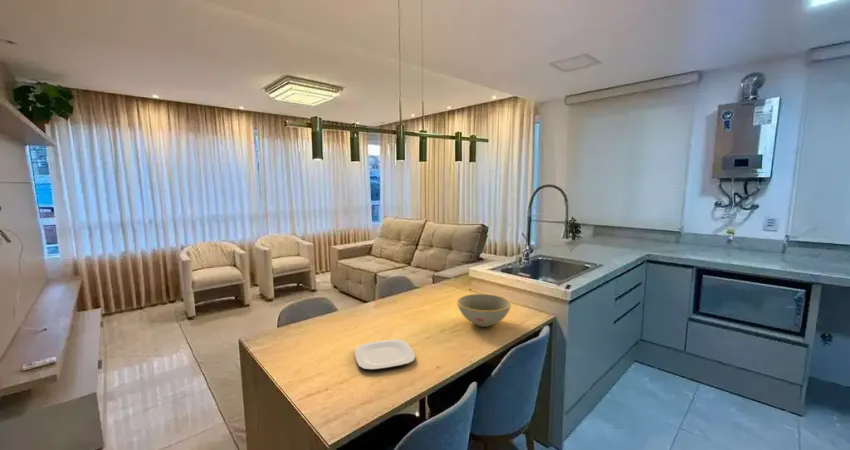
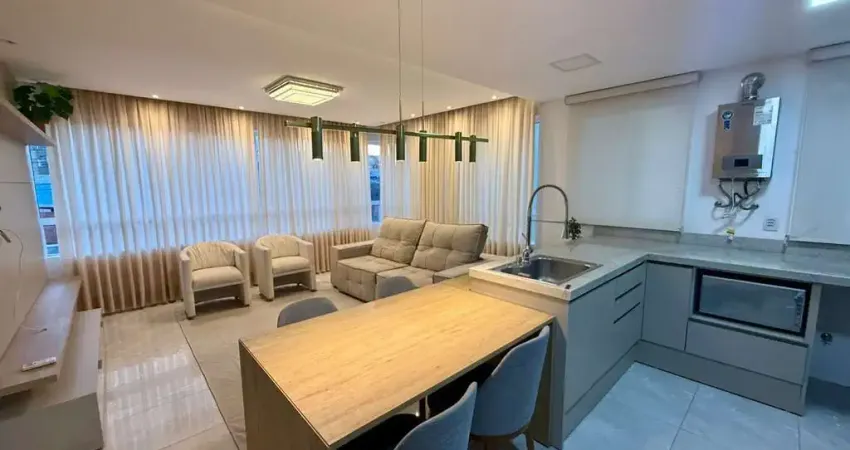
- bowl (483, 312)
- plate (384, 354)
